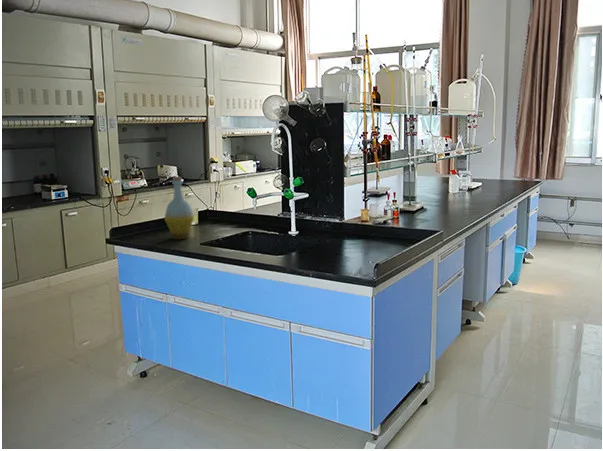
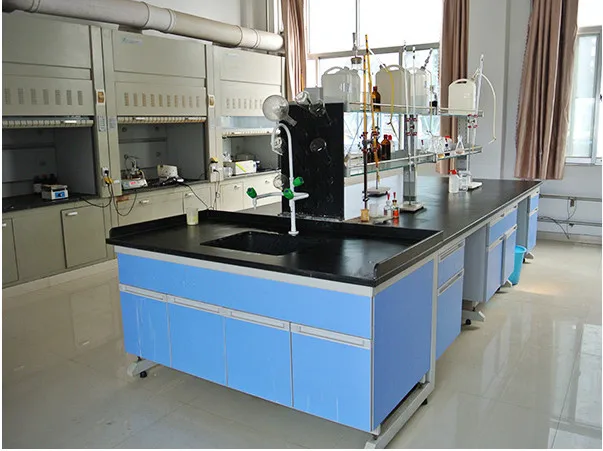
- bottle (178, 207)
